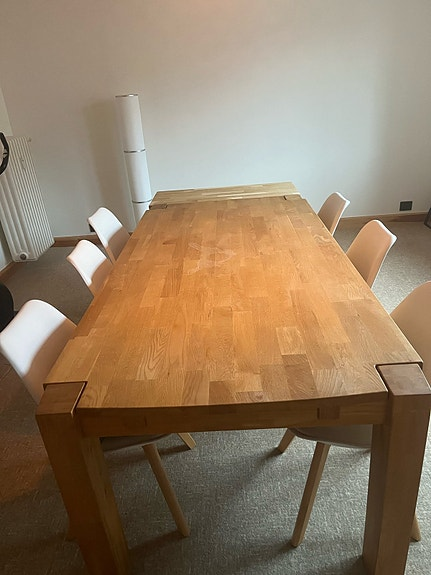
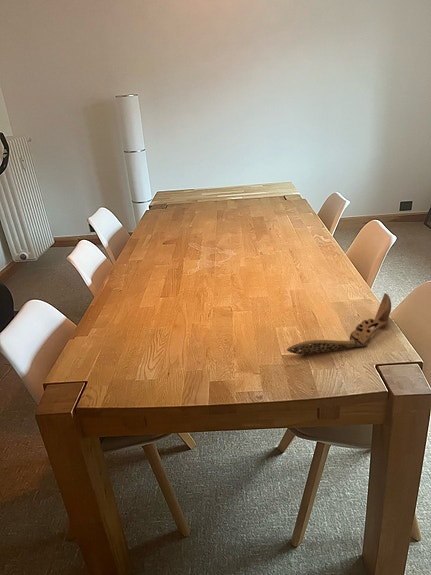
+ wooden spoon (351, 333)
